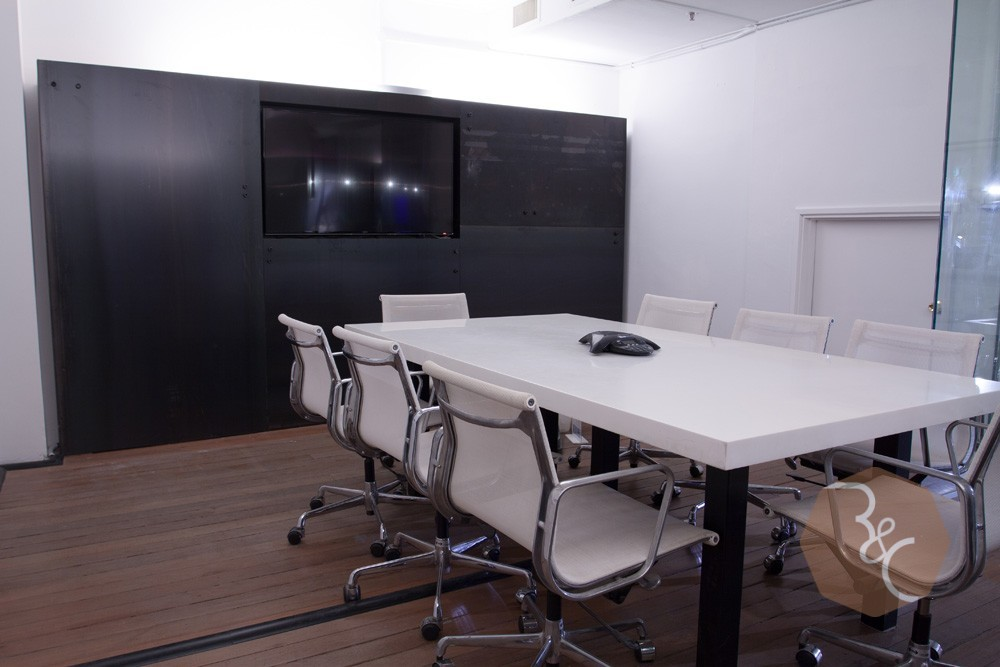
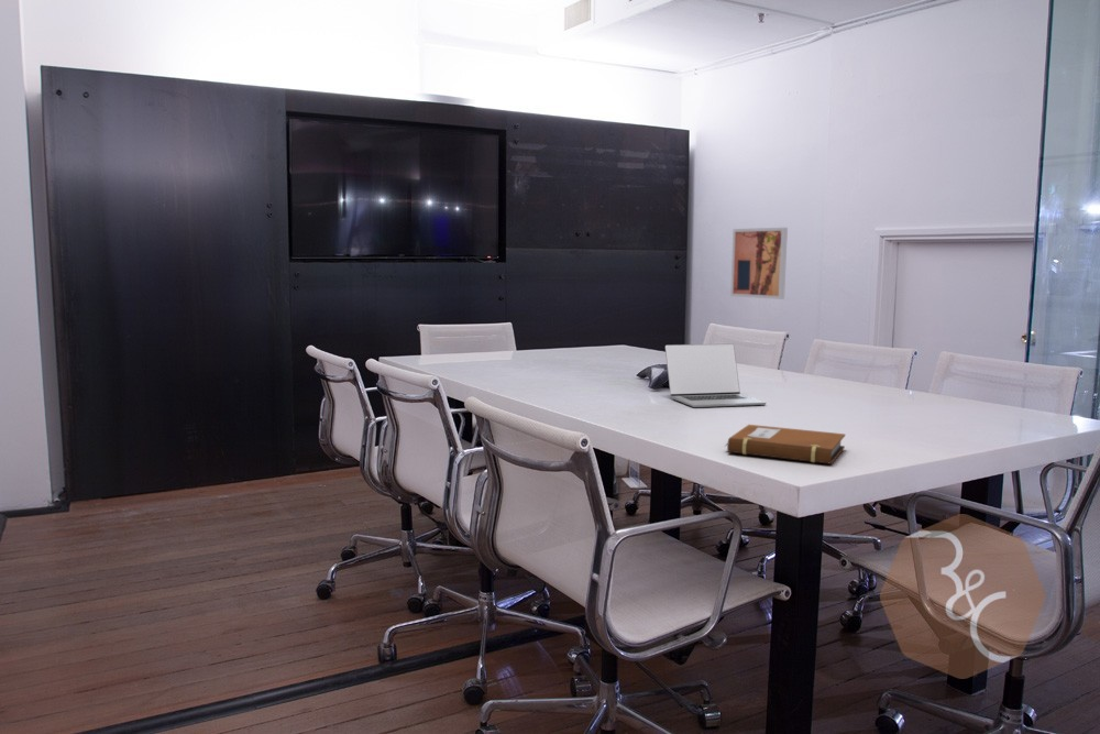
+ wall art (758, 263)
+ laptop (714, 374)
+ notebook (783, 442)
